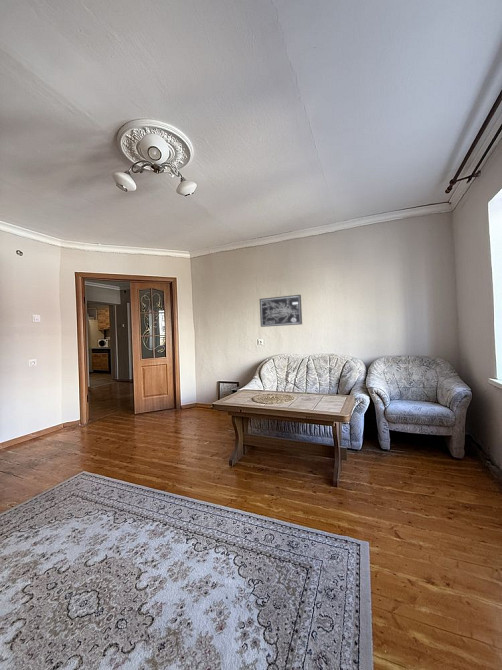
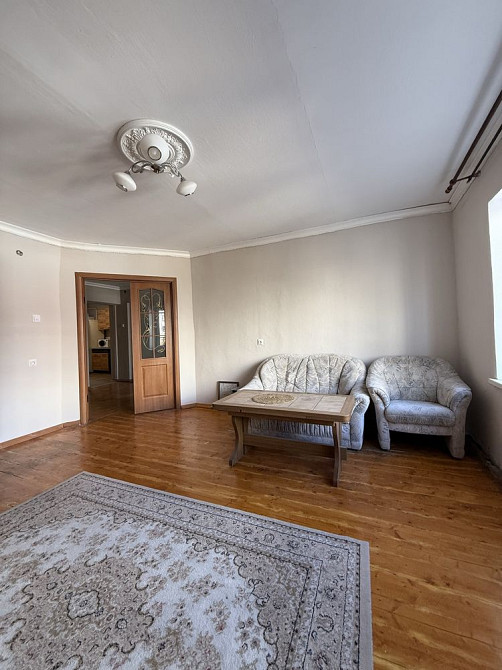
- wall art (280, 311)
